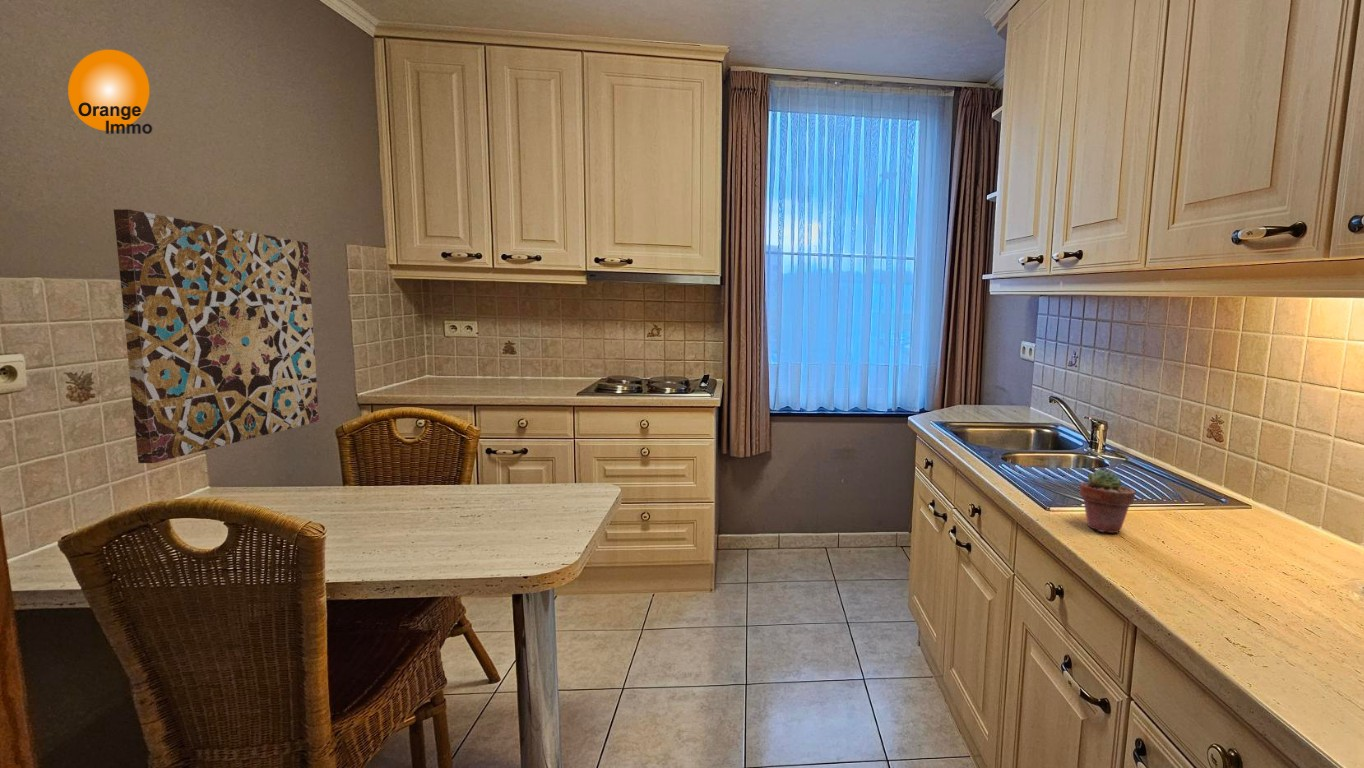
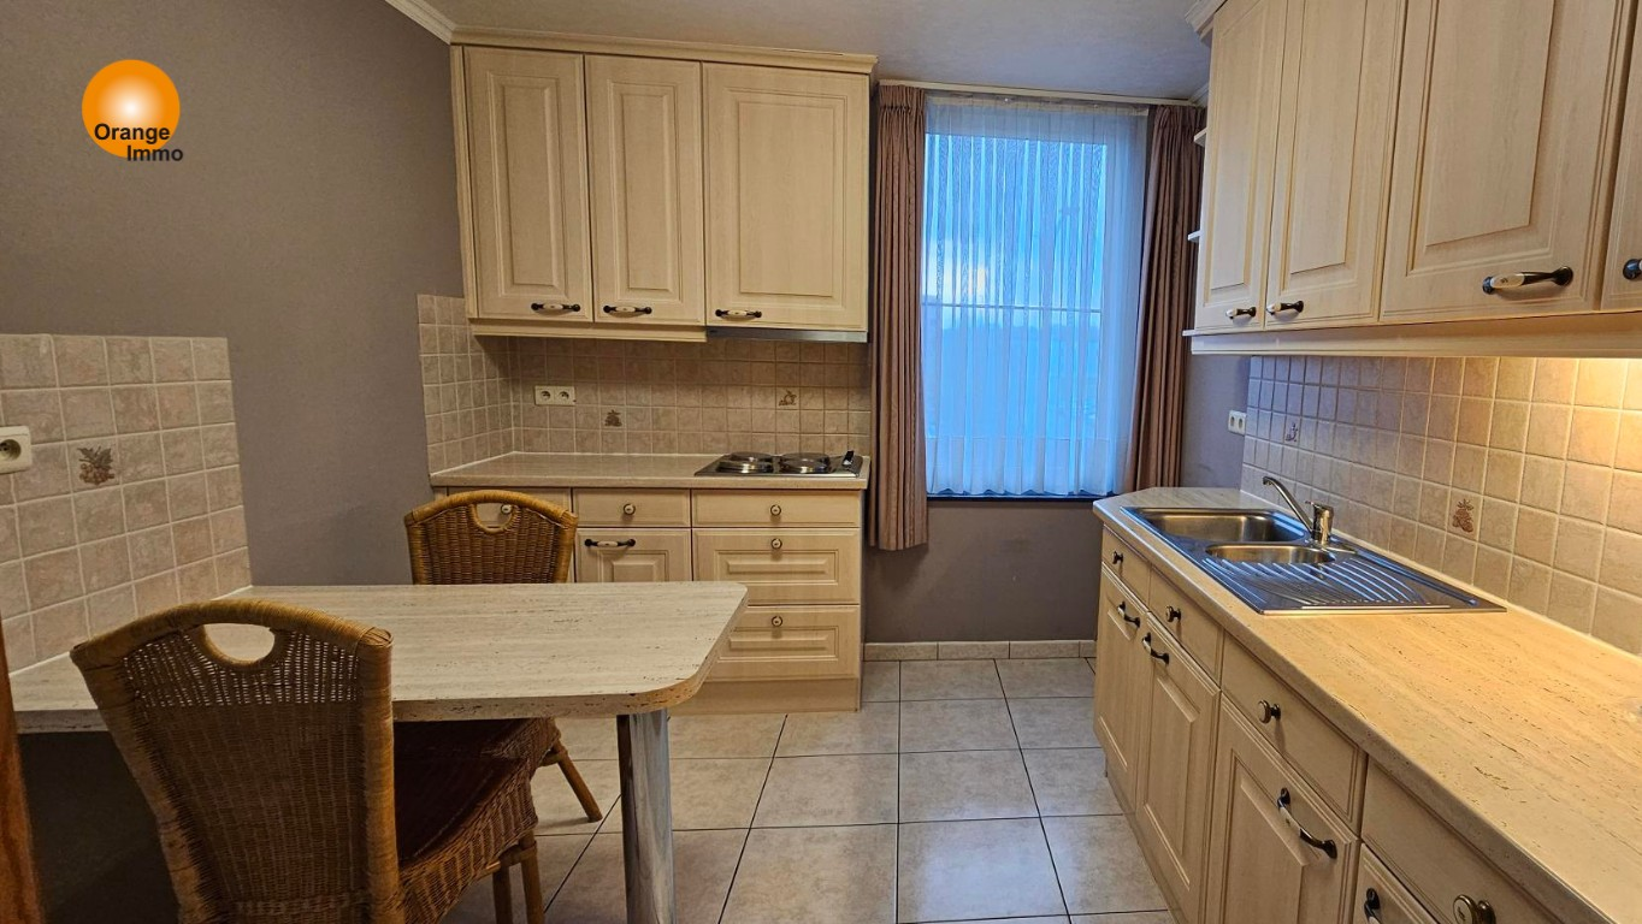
- wall art (235, 335)
- potted succulent (1106, 498)
